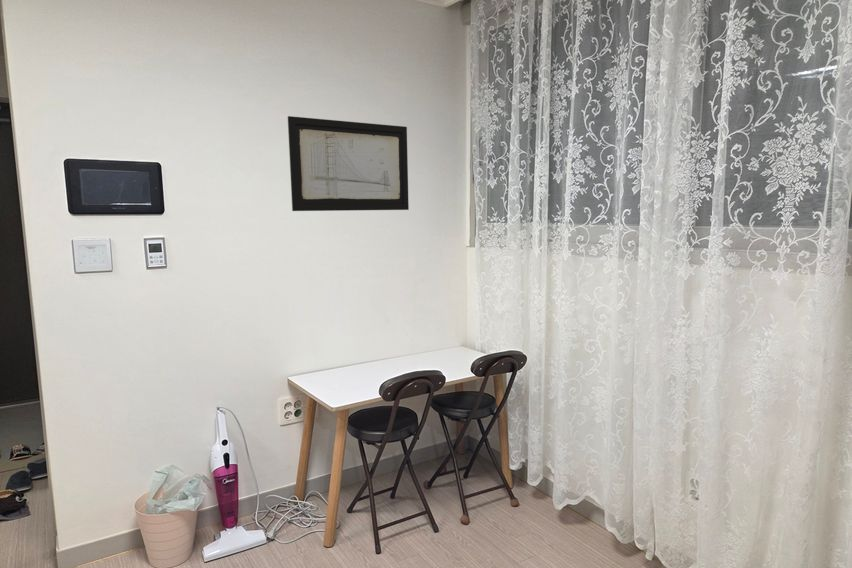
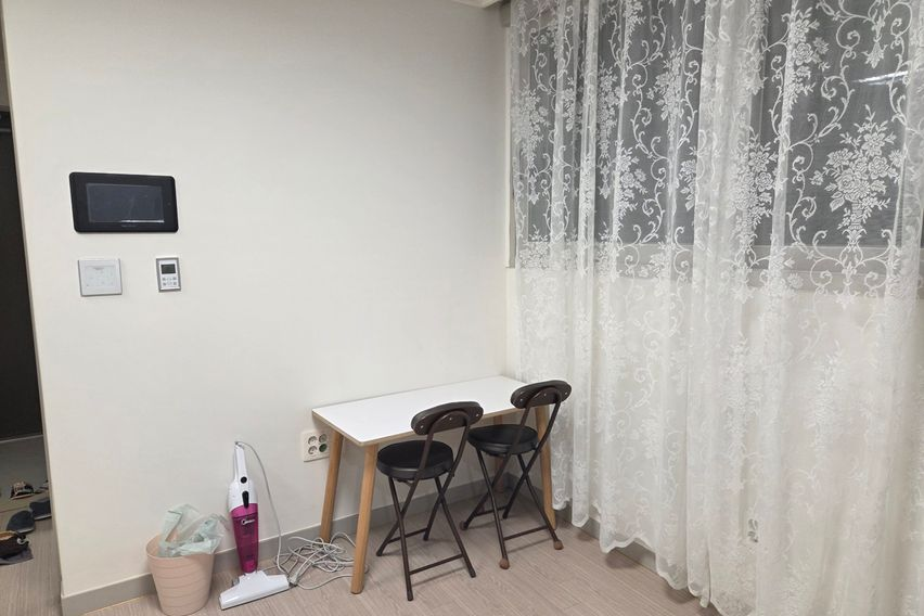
- wall art (352, 166)
